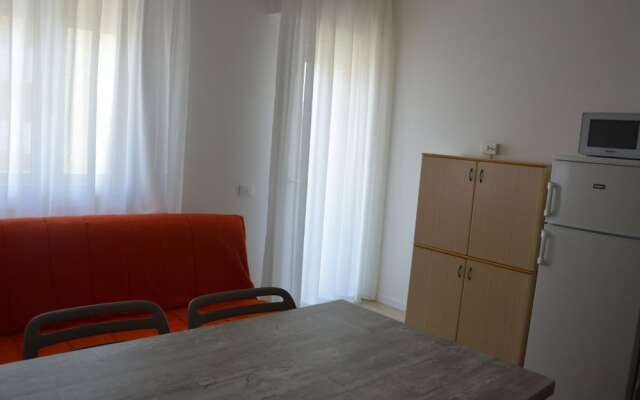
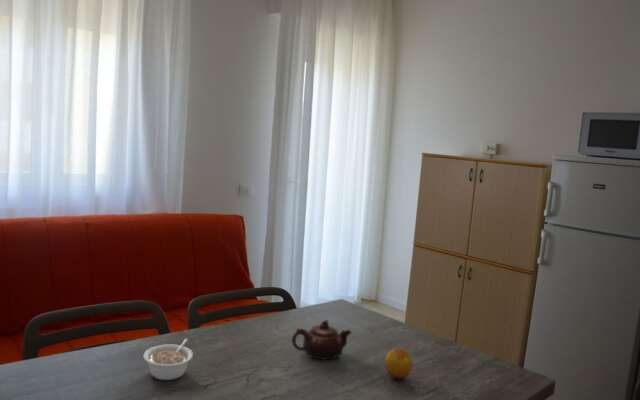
+ legume (168, 360)
+ teapot (321, 337)
+ fruit (398, 363)
